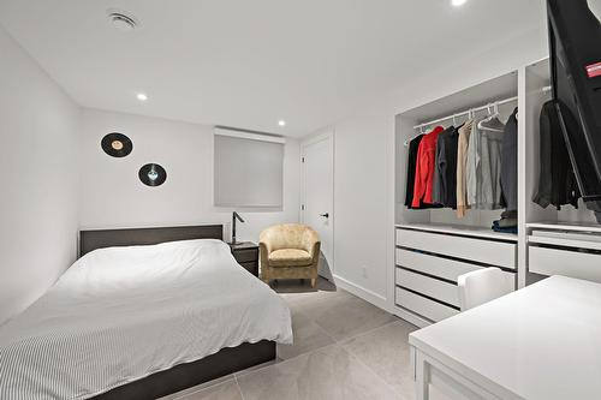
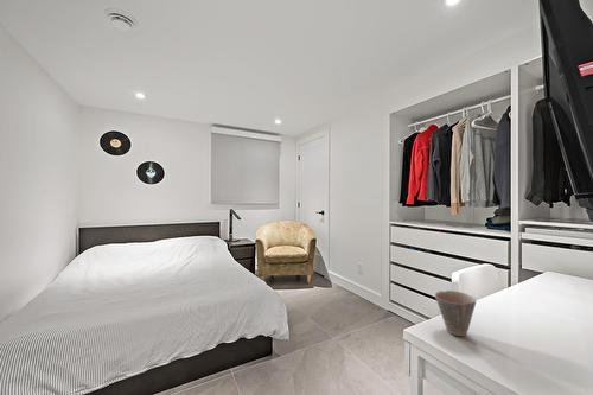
+ cup (454, 313)
